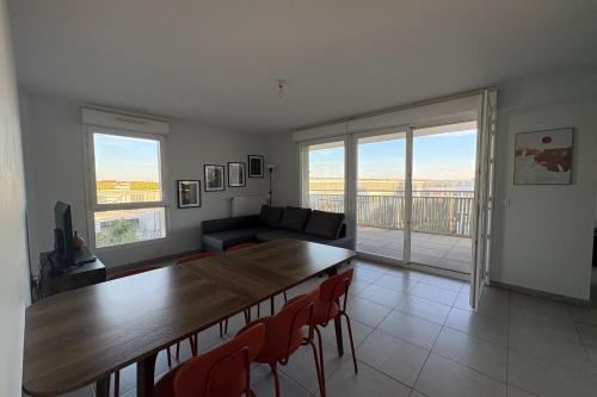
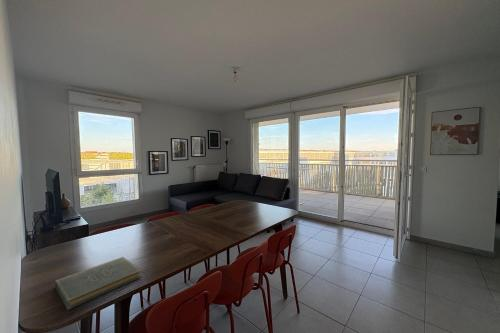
+ book (100, 278)
